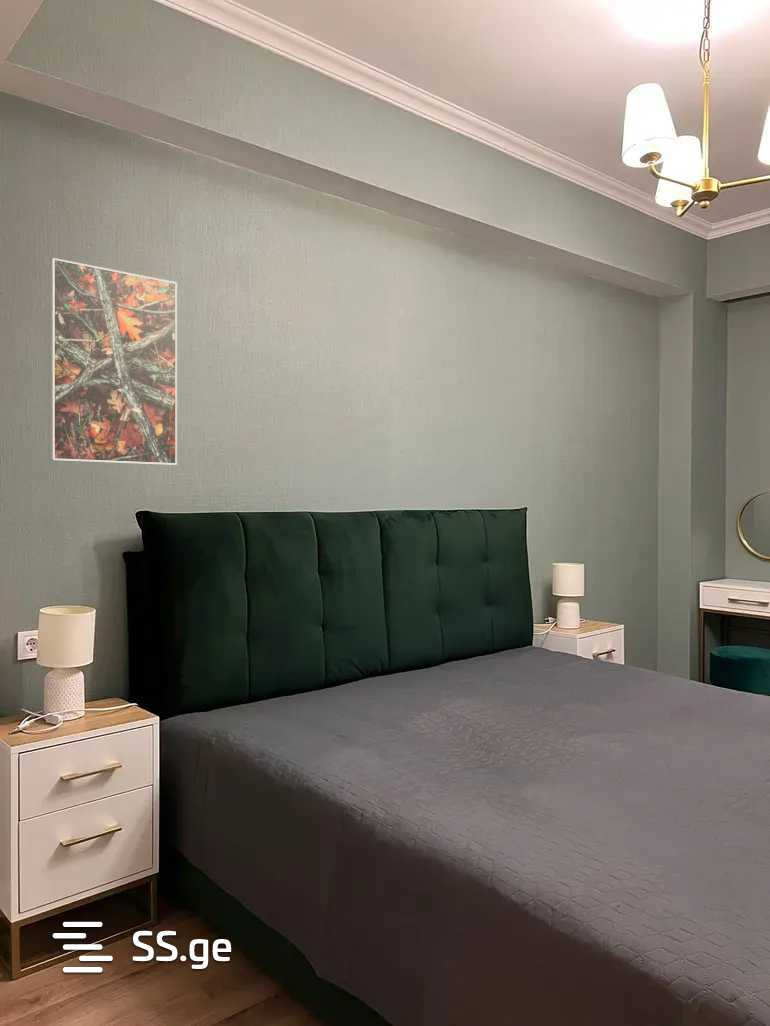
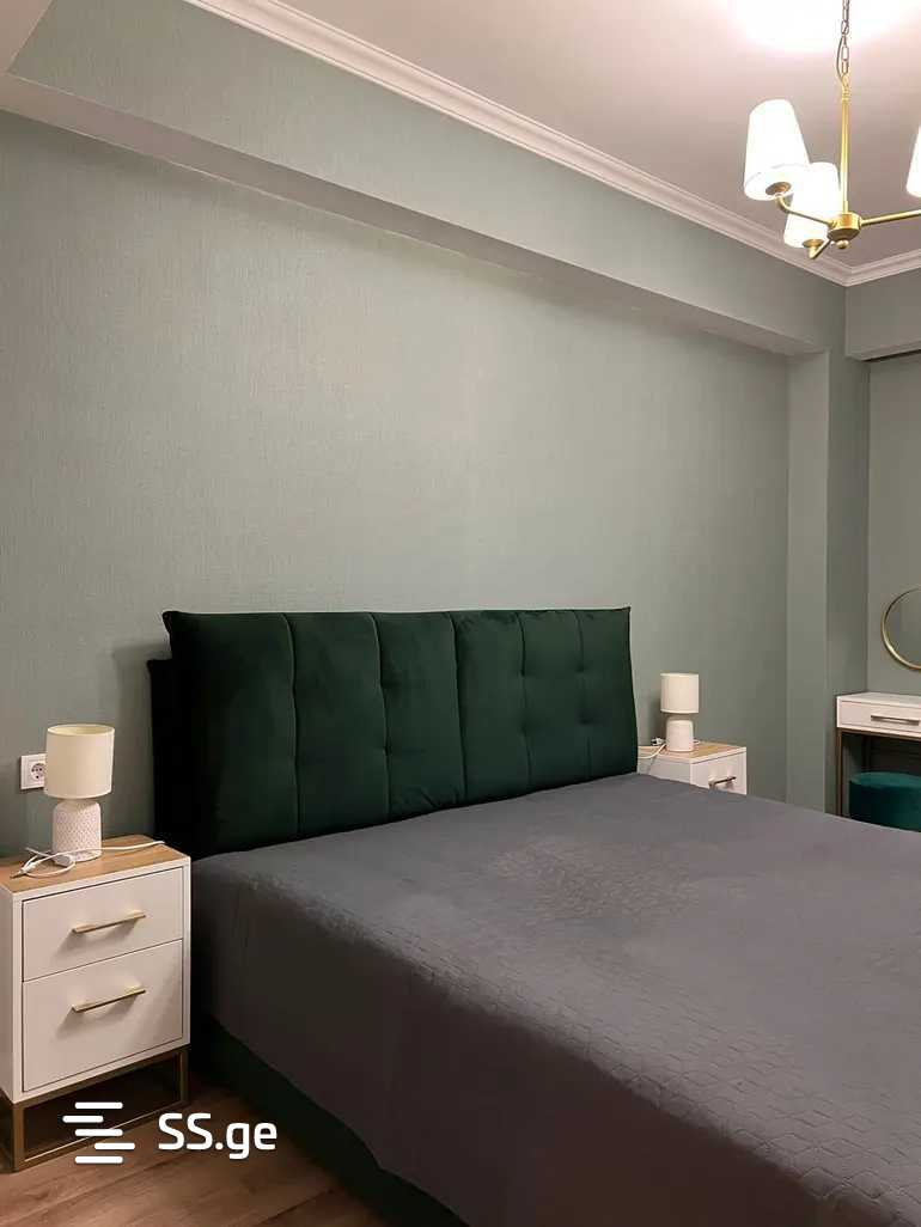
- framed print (116, 367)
